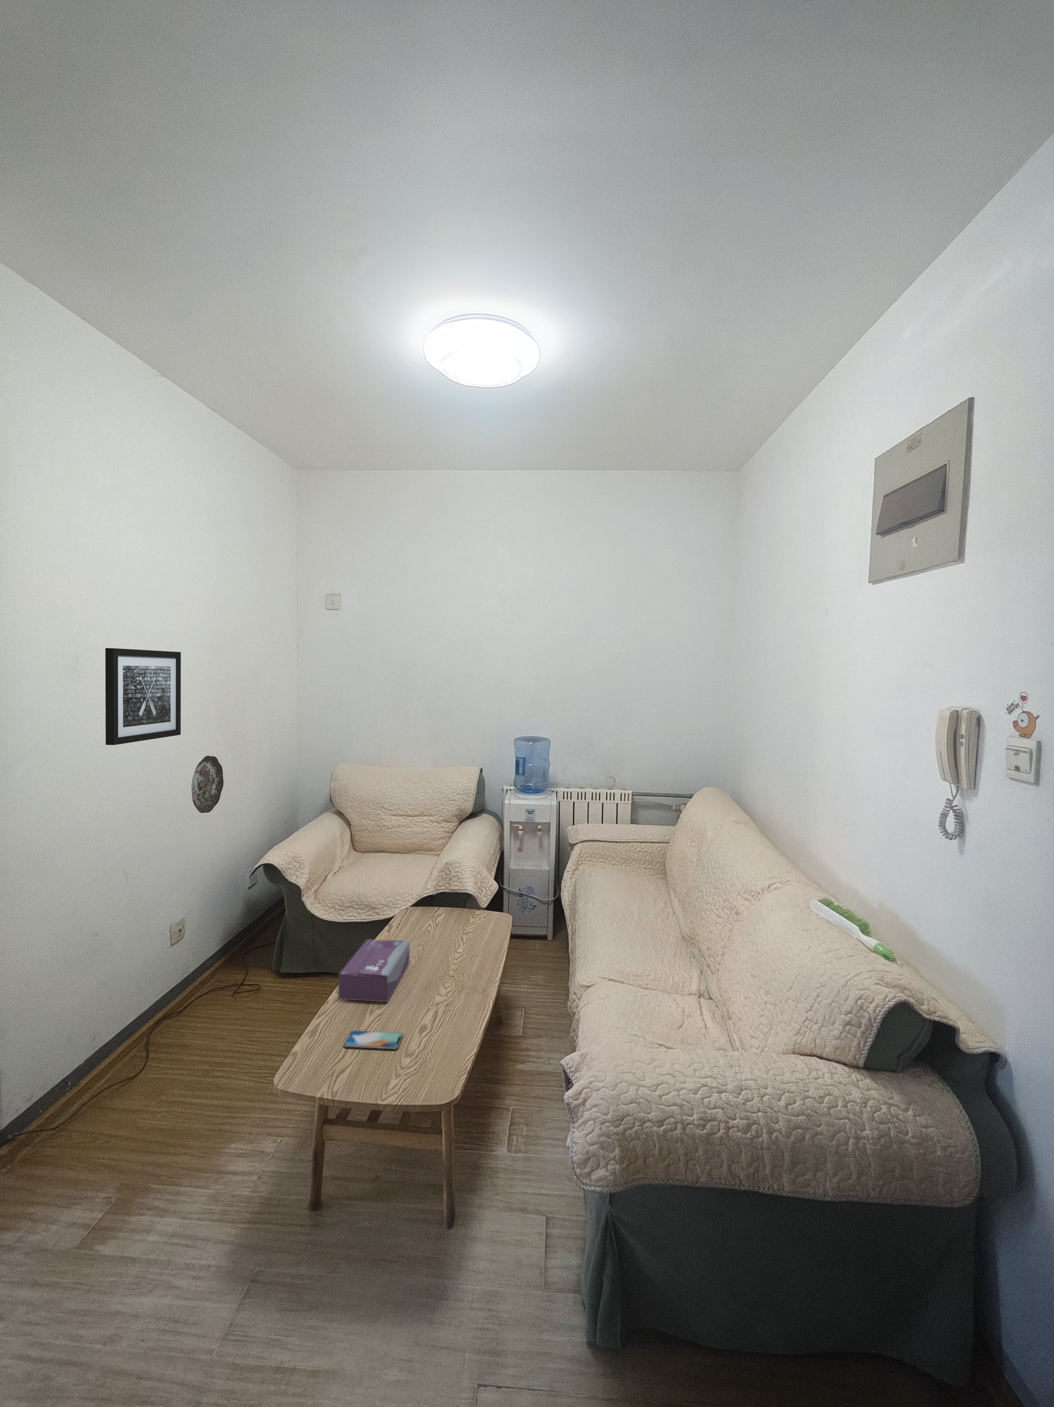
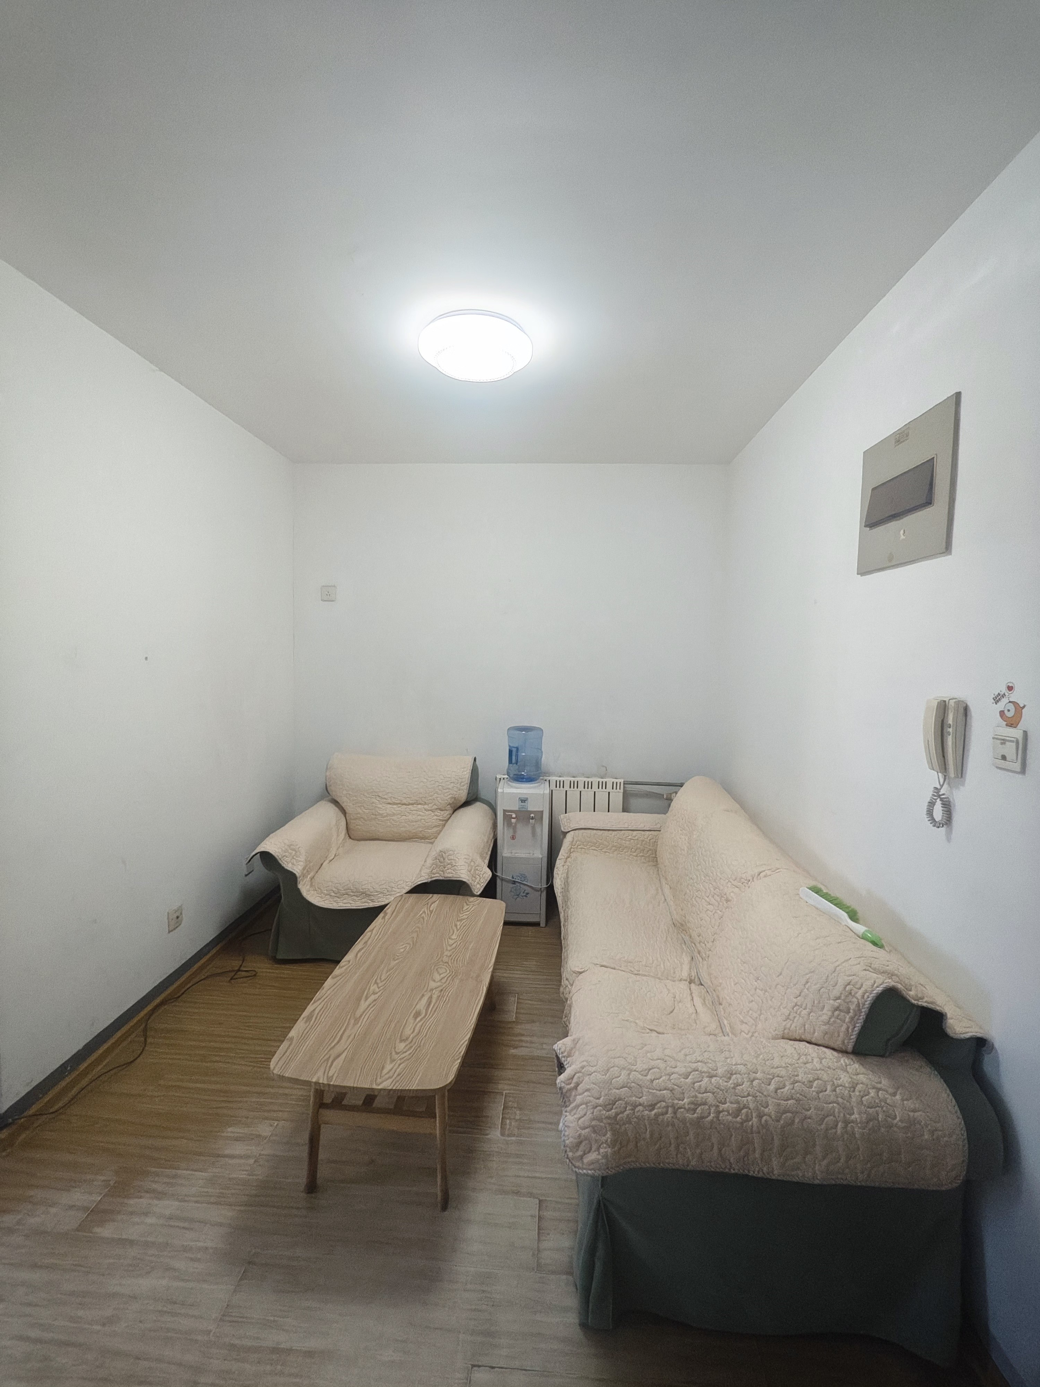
- tissue box (376, 968)
- decorative plate (206, 784)
- wall art (146, 695)
- smartphone (374, 1039)
